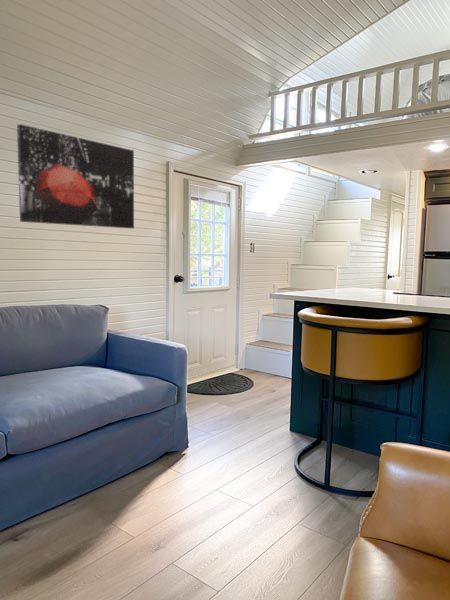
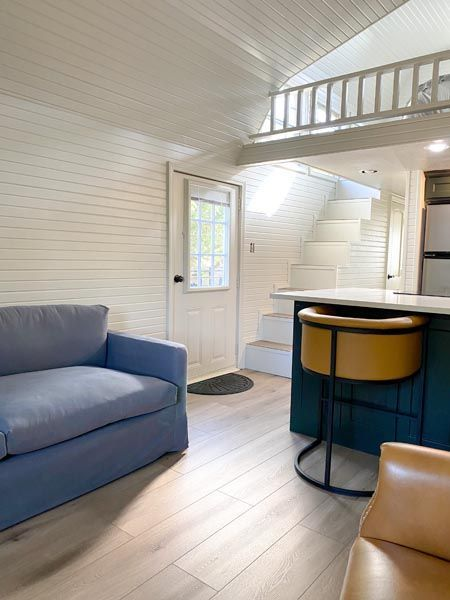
- wall art (82, 182)
